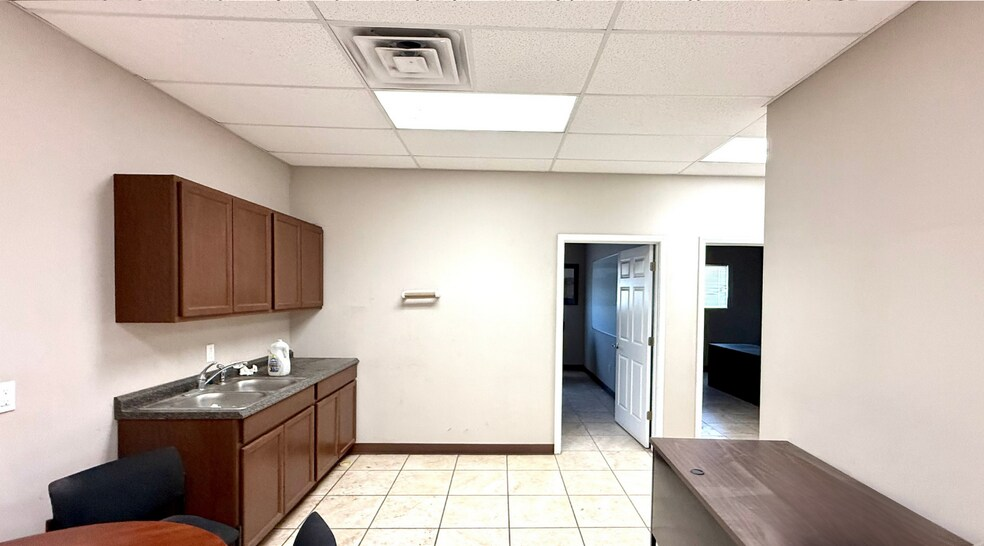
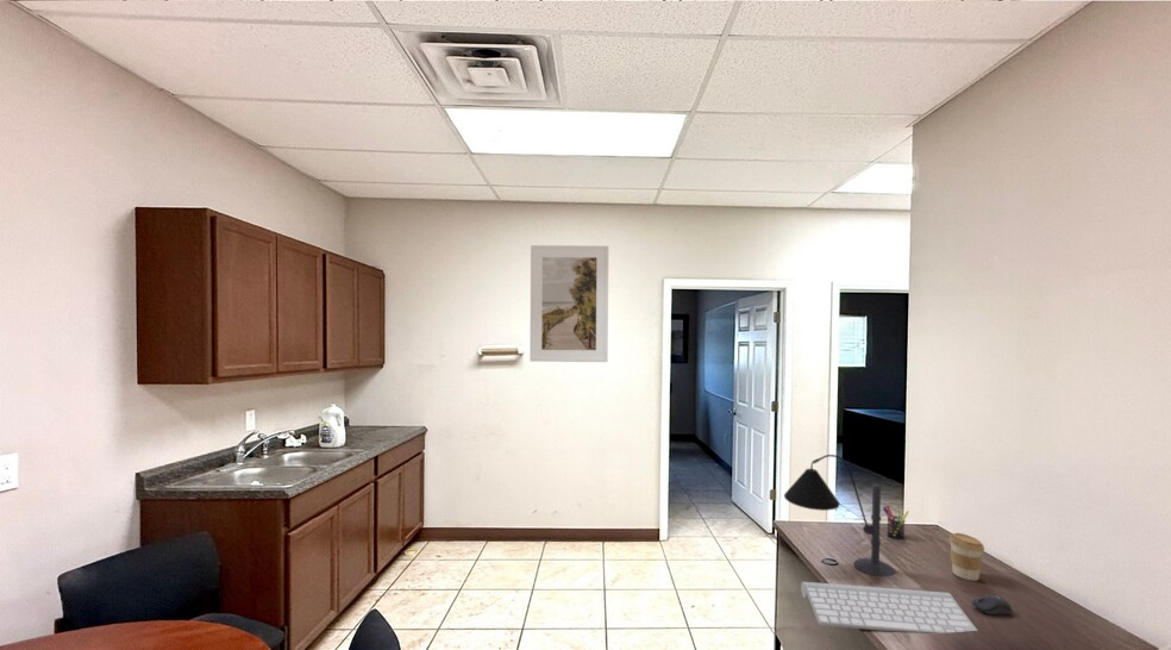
+ computer mouse (991, 602)
+ keyboard (884, 606)
+ coffee cup (965, 555)
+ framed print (569, 304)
+ desk lamp (837, 507)
+ pen holder (895, 521)
